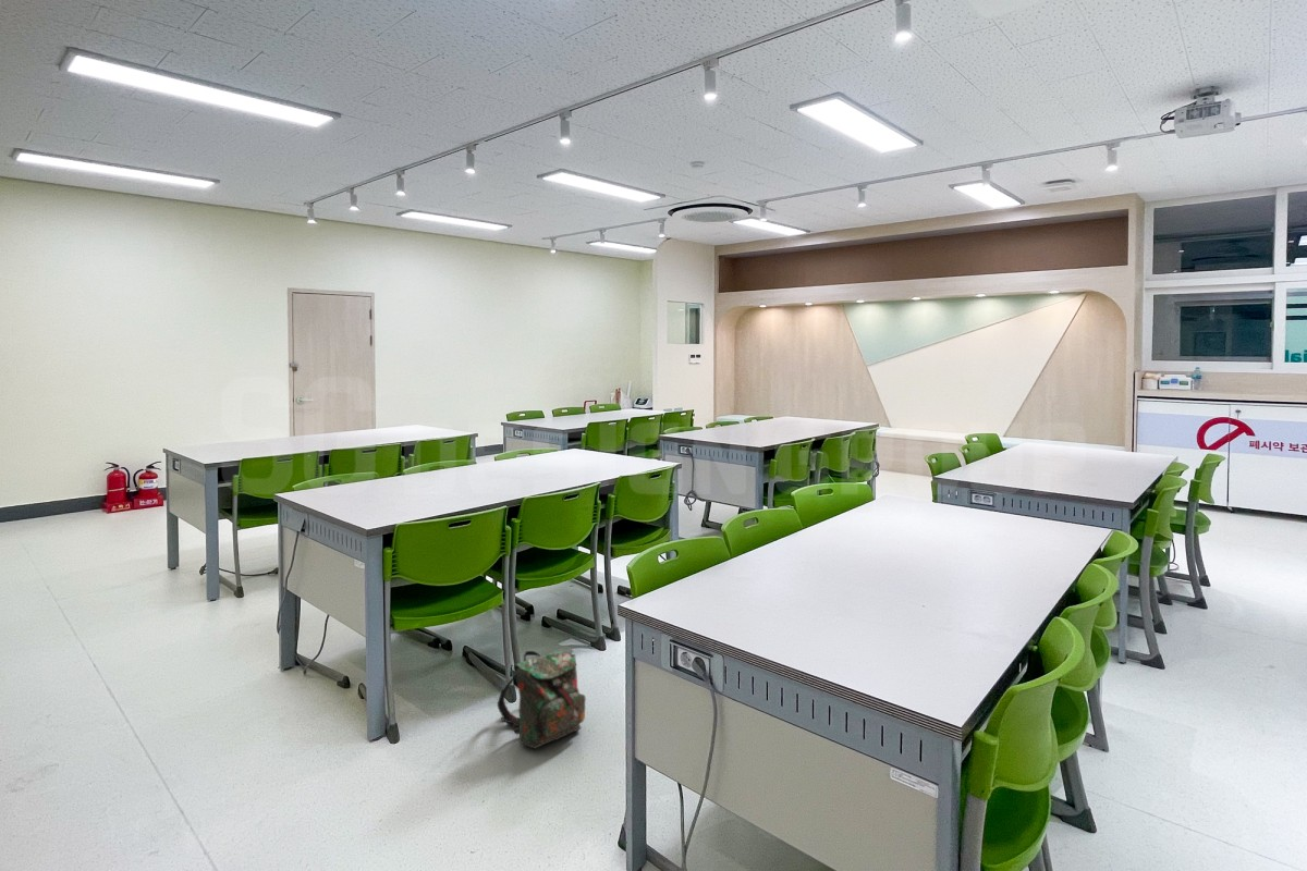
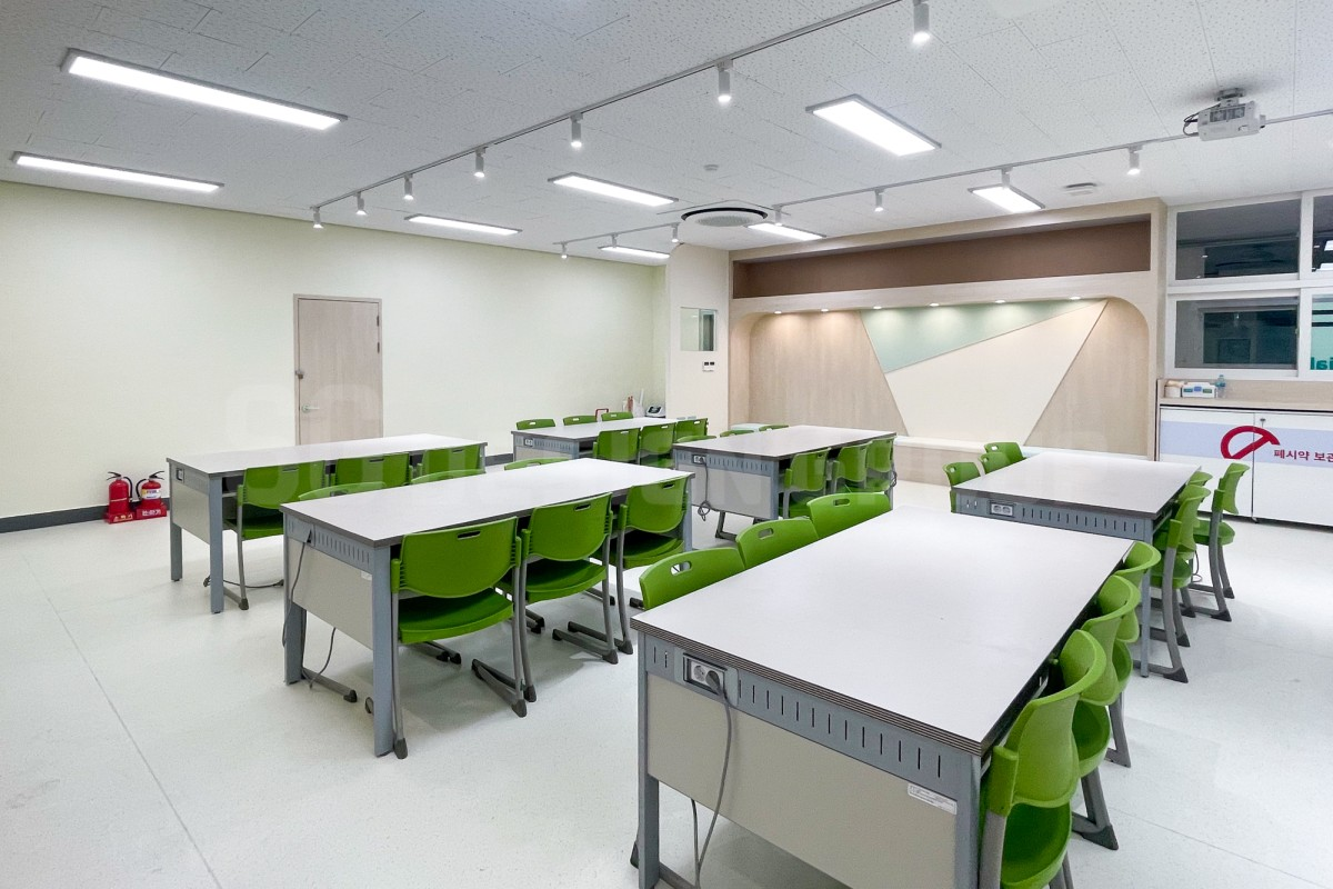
- backpack (538, 689)
